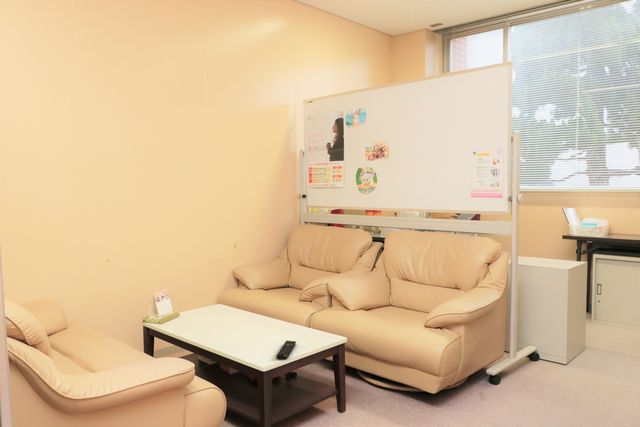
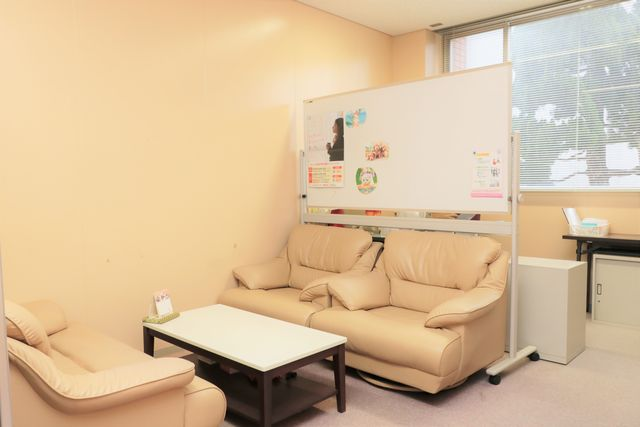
- remote control (286, 349)
